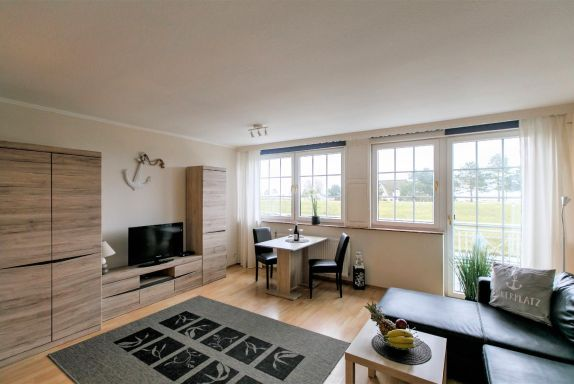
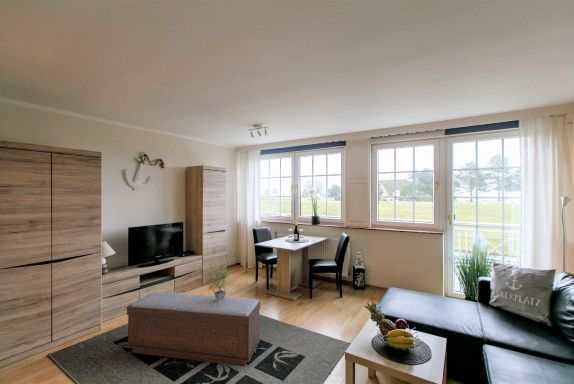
+ potted plant (219, 282)
+ bench (195, 324)
